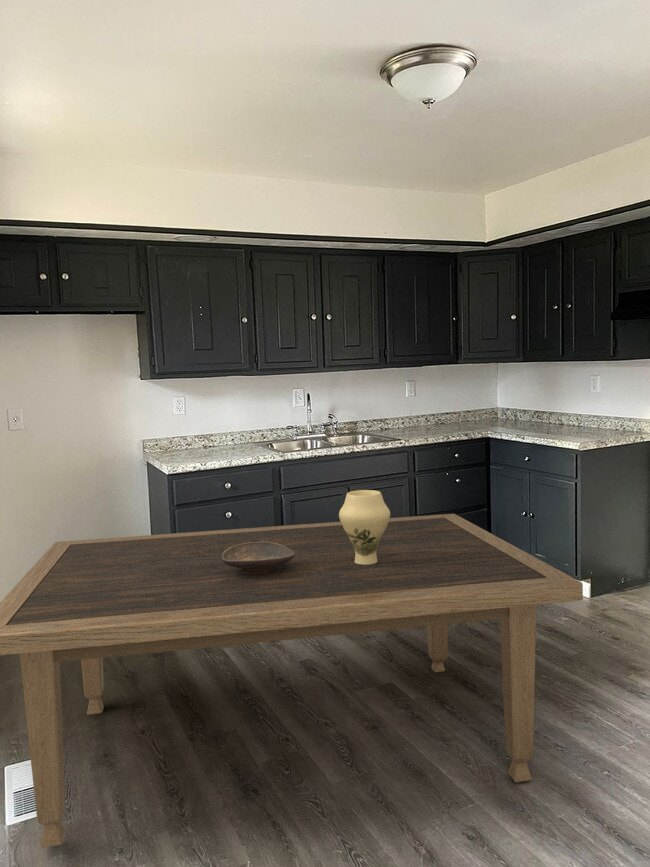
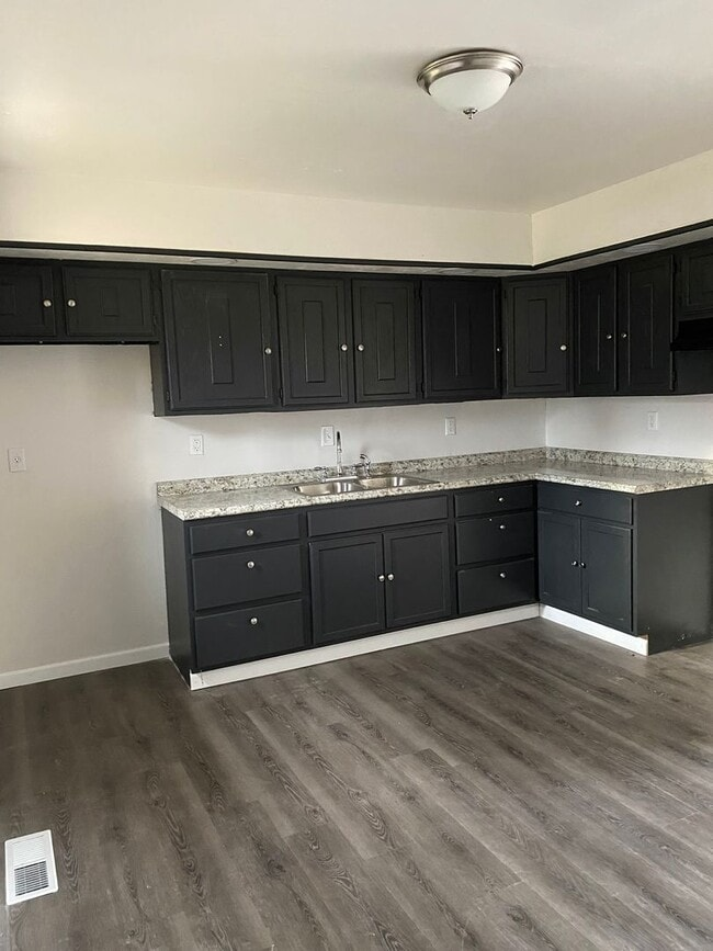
- vase (364, 526)
- dining table (279, 640)
- decorative bowl (258, 559)
